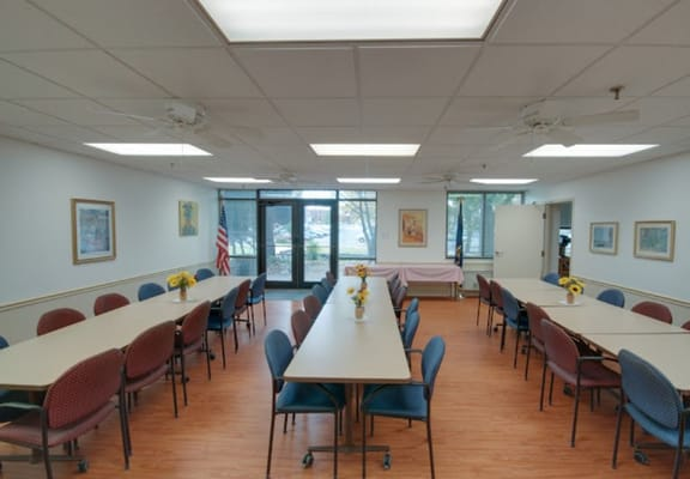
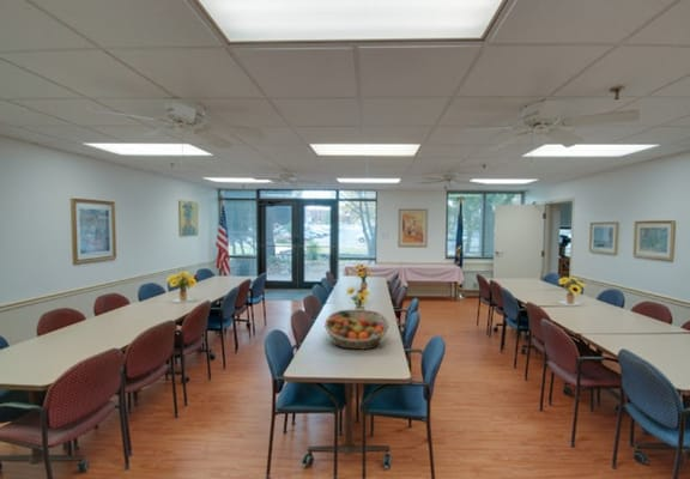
+ fruit basket (356, 328)
